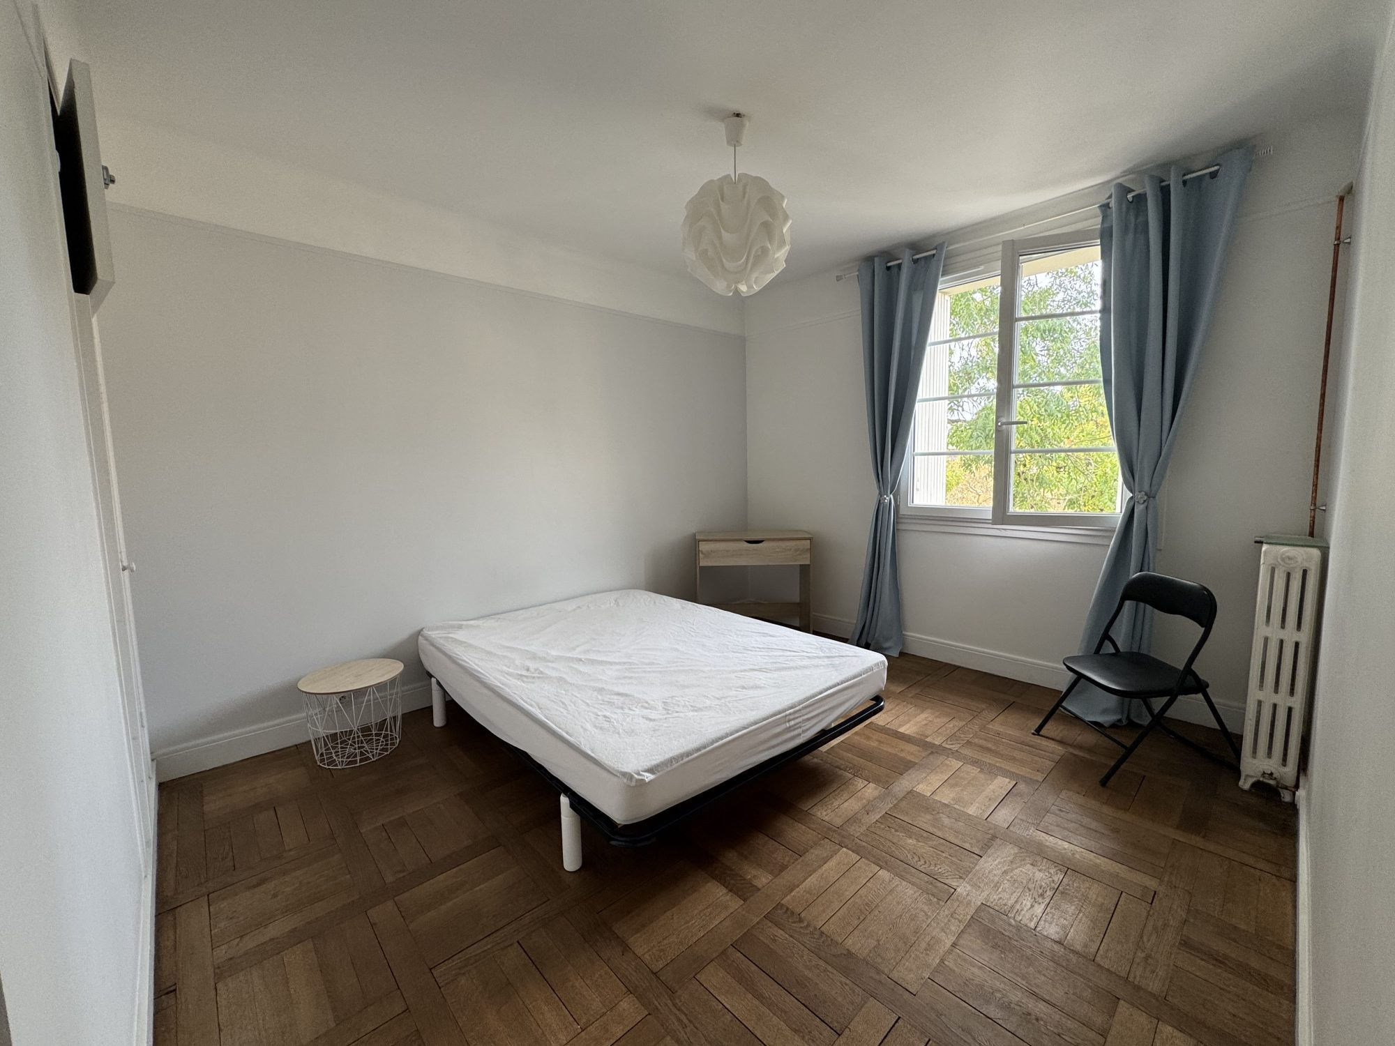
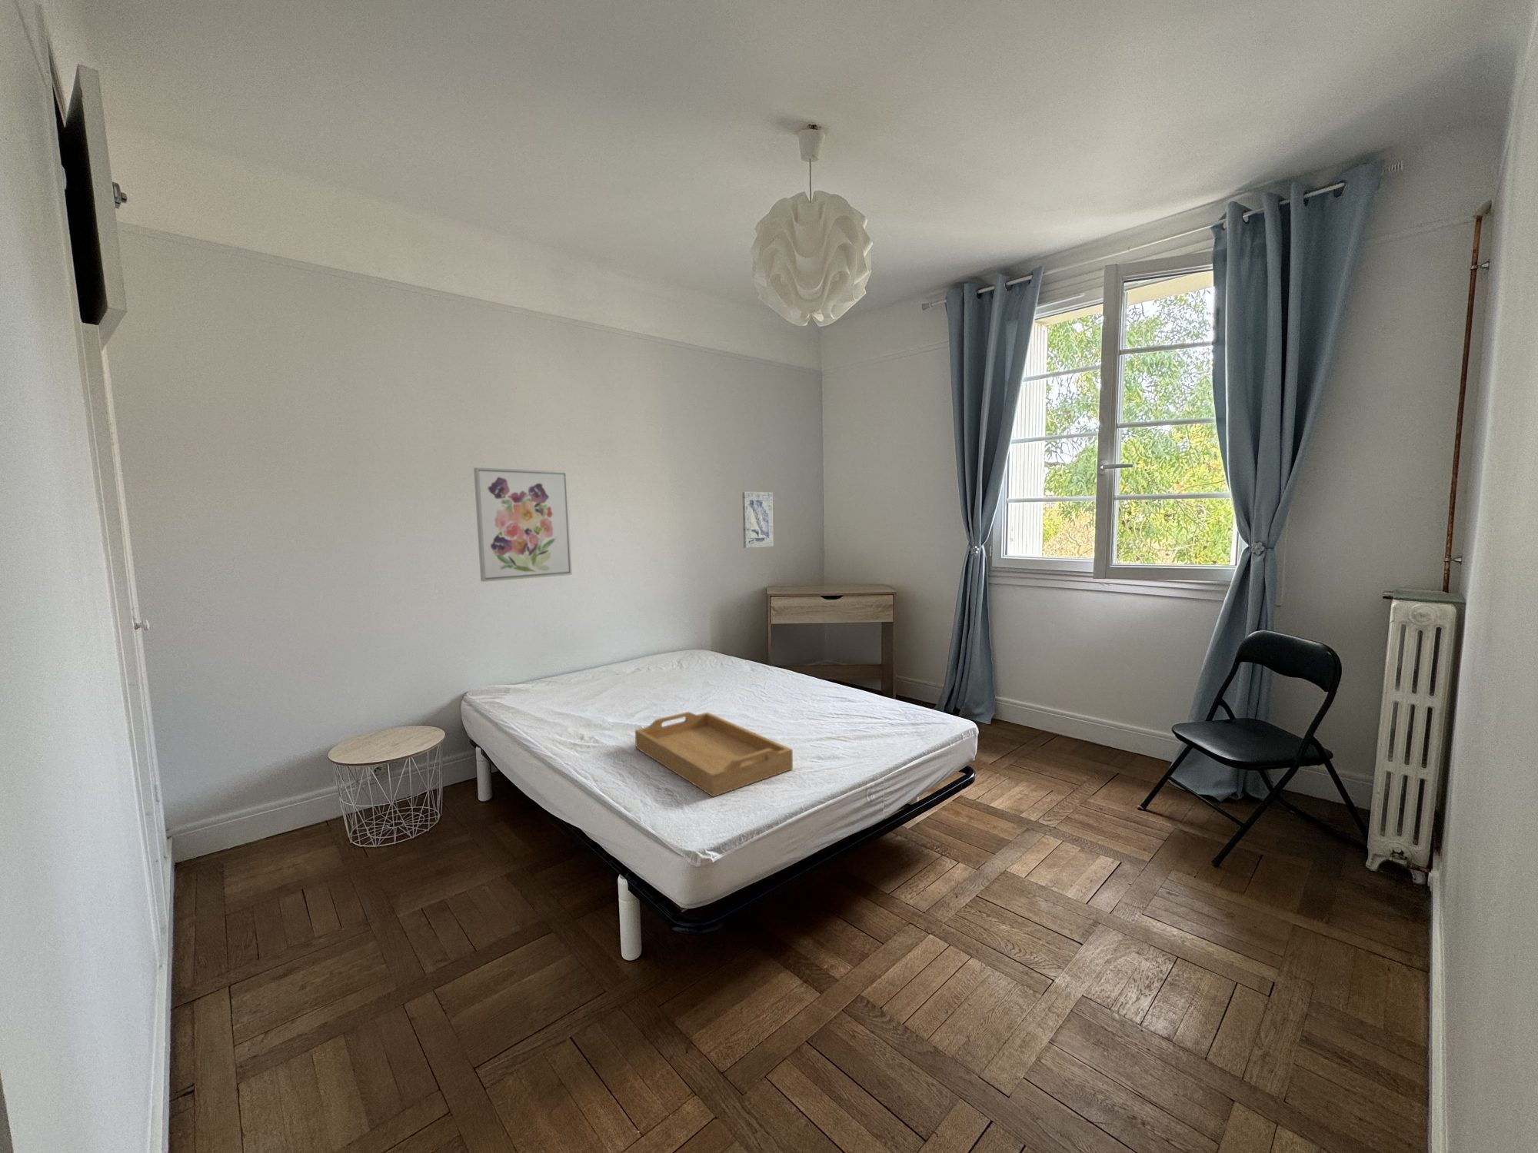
+ serving tray (710, 746)
+ wall art (526, 523)
+ wall art (758, 520)
